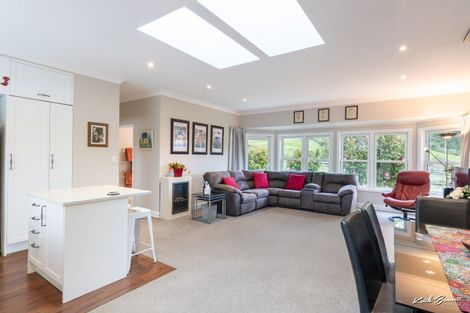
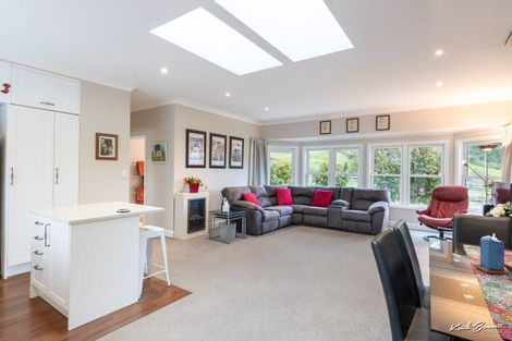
+ candle (490, 252)
